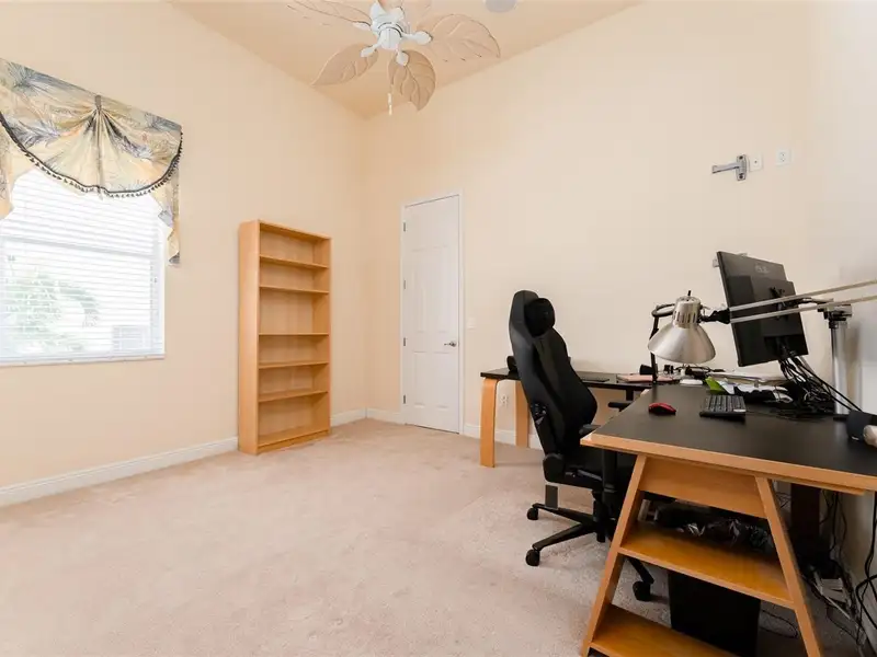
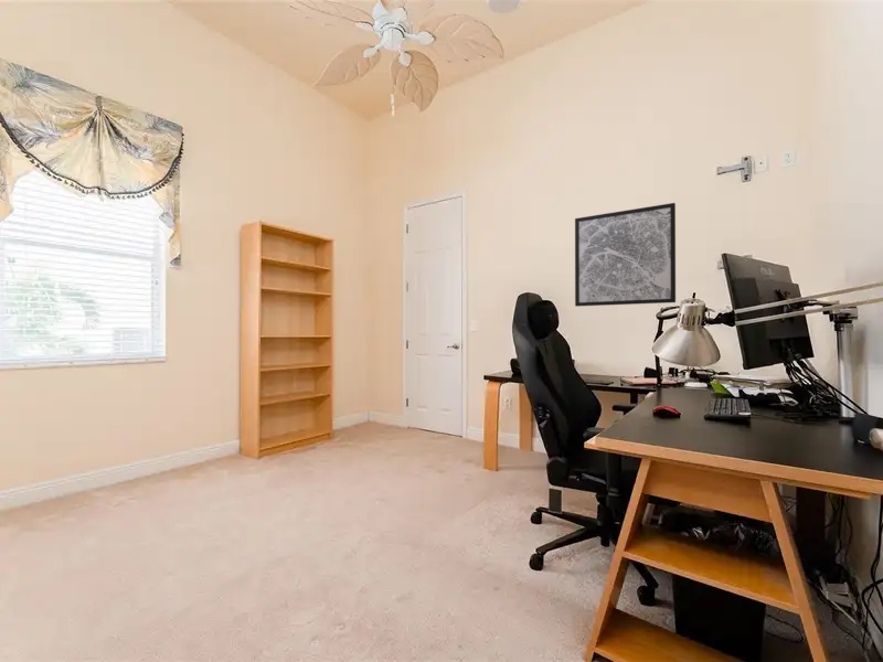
+ wall art (621, 257)
